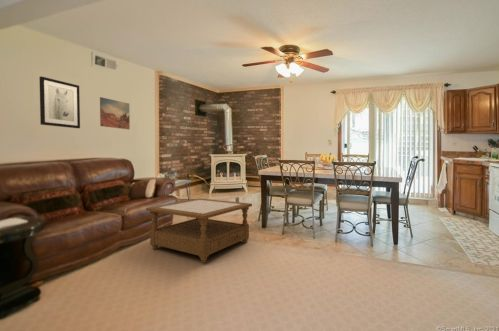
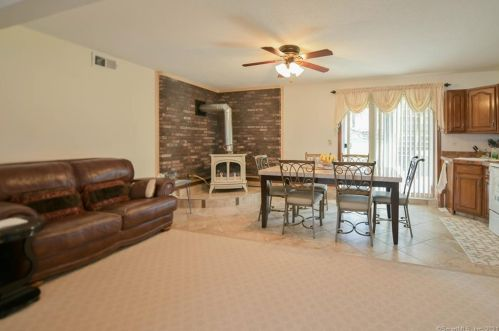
- coffee table (201, 225)
- wall art (60, 104)
- wall art (115, 114)
